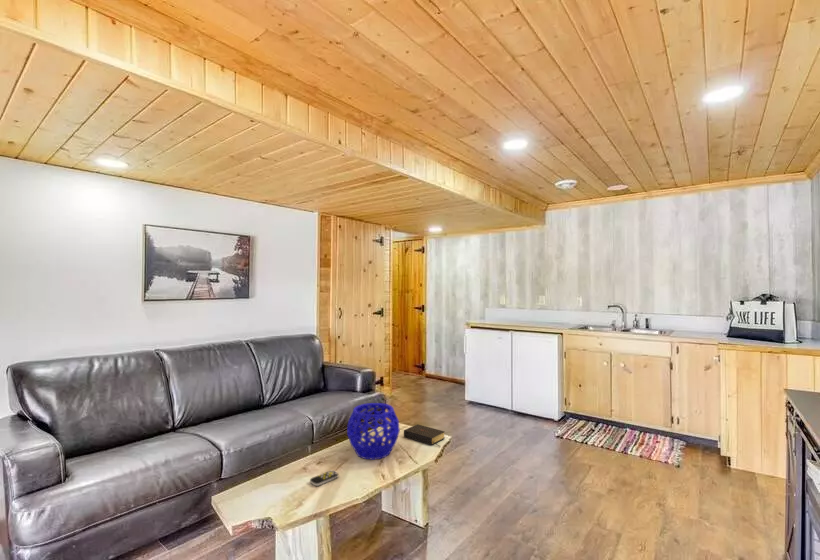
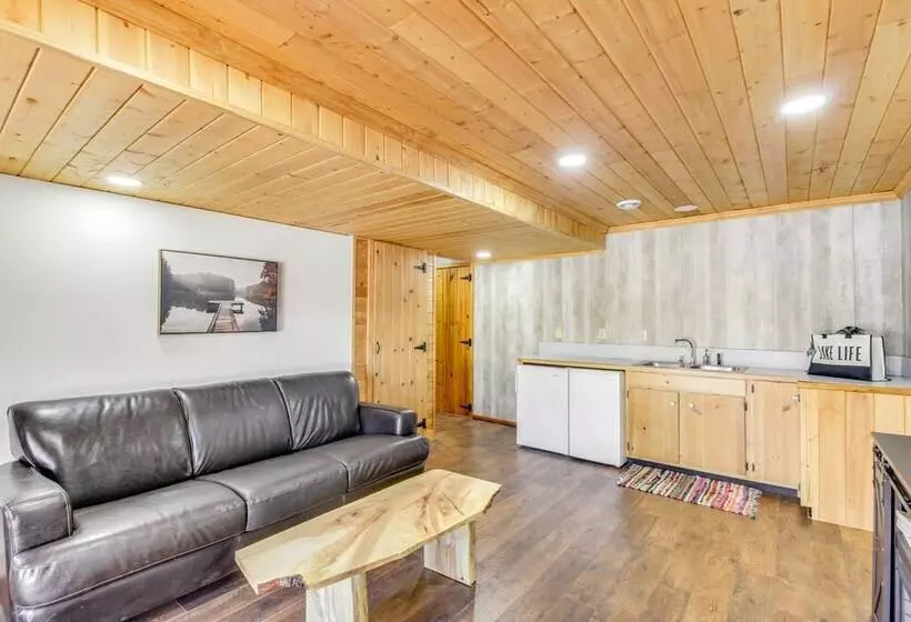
- remote control (324, 477)
- decorative bowl (373, 430)
- bible (427, 435)
